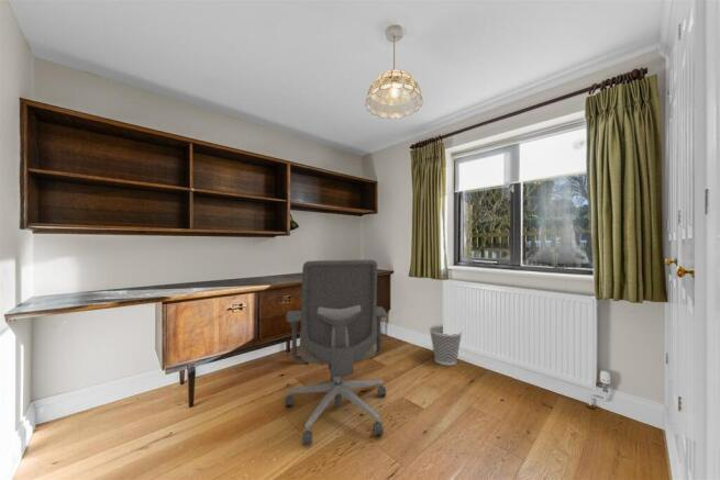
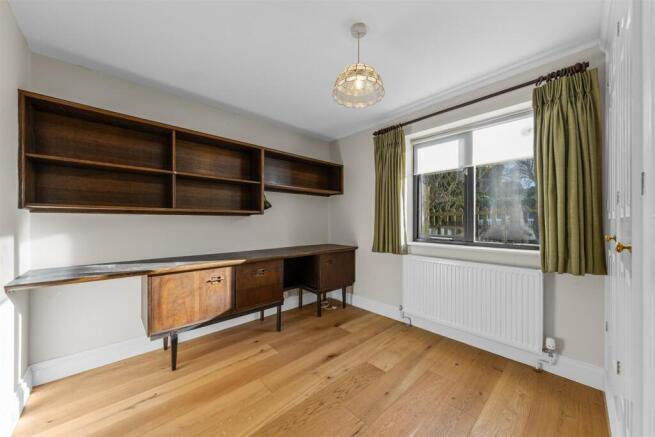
- wastebasket (445, 345)
- office chair (337, 332)
